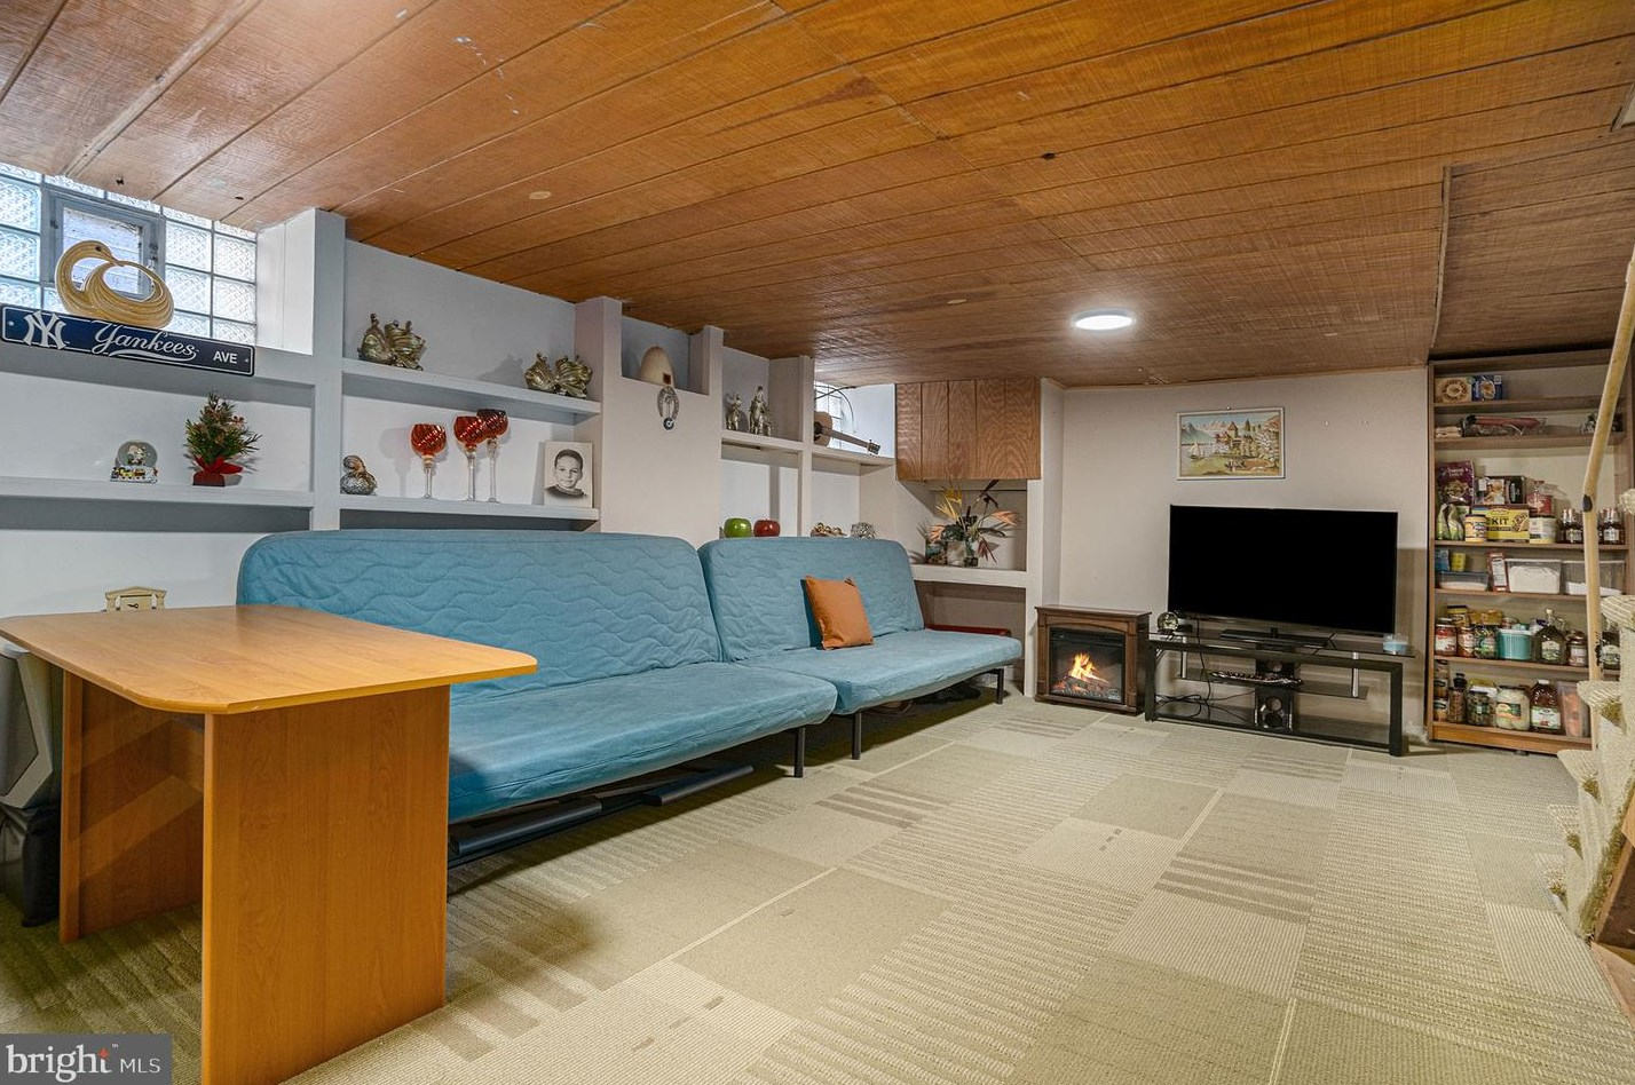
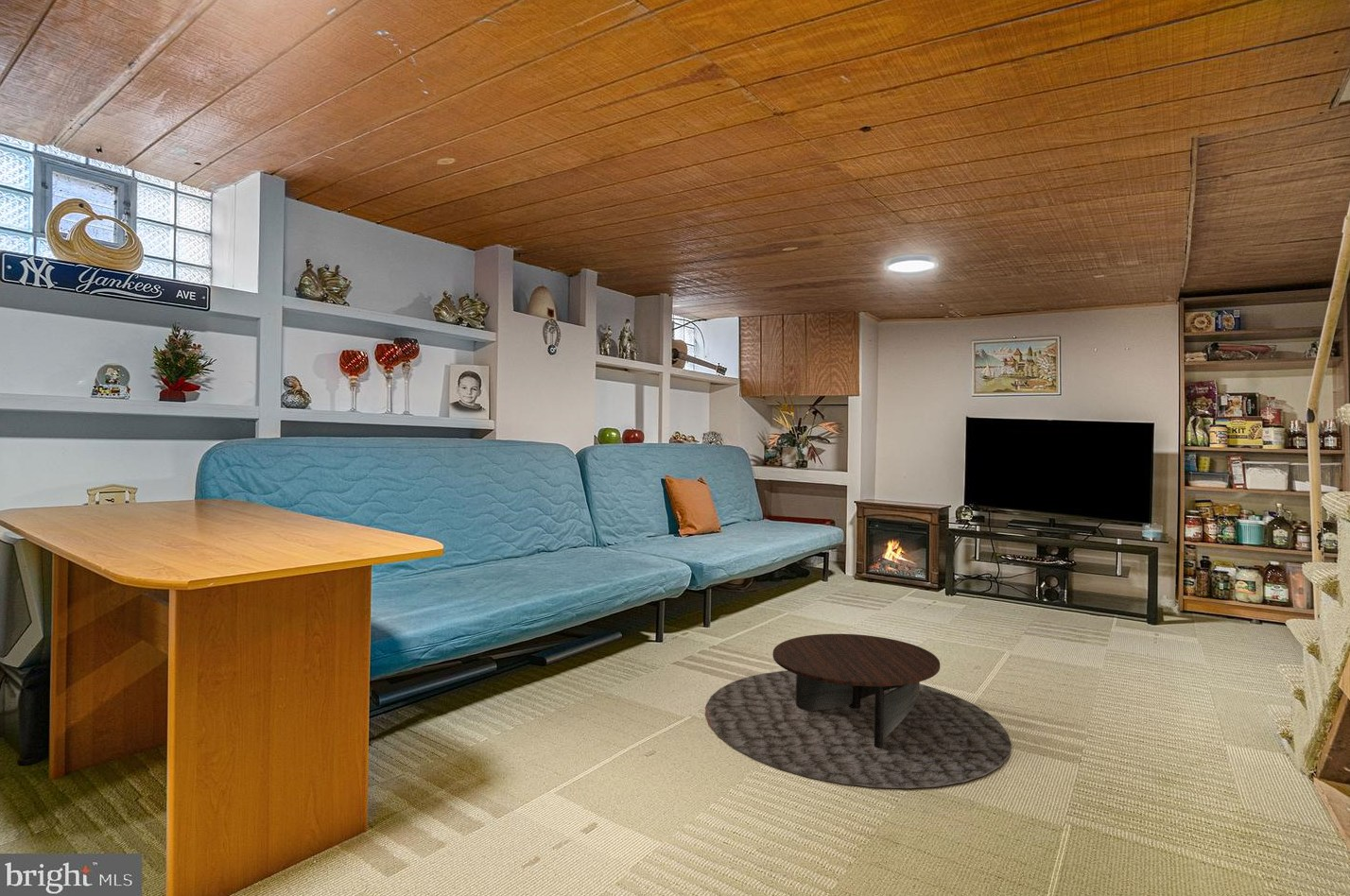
+ coffee table (851, 684)
